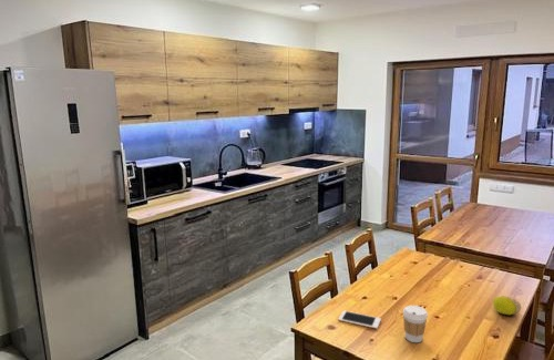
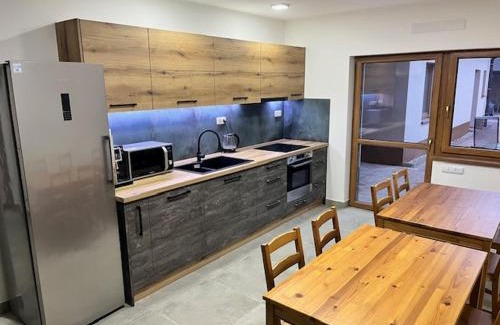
- coffee cup (414, 323)
- cell phone (359, 319)
- fruit (506, 304)
